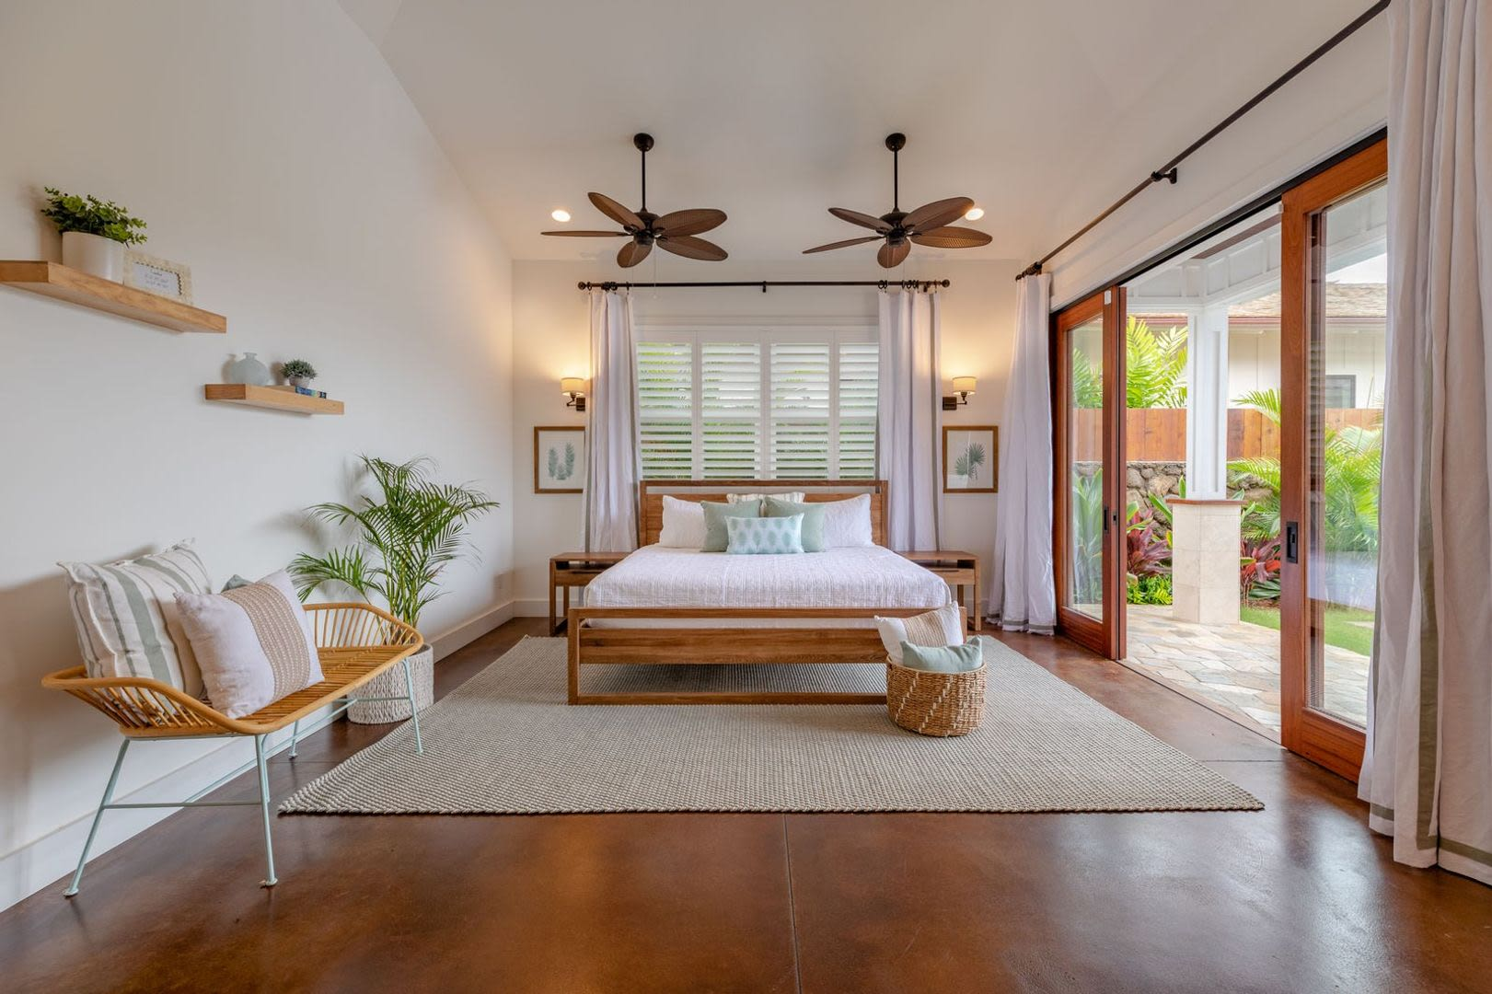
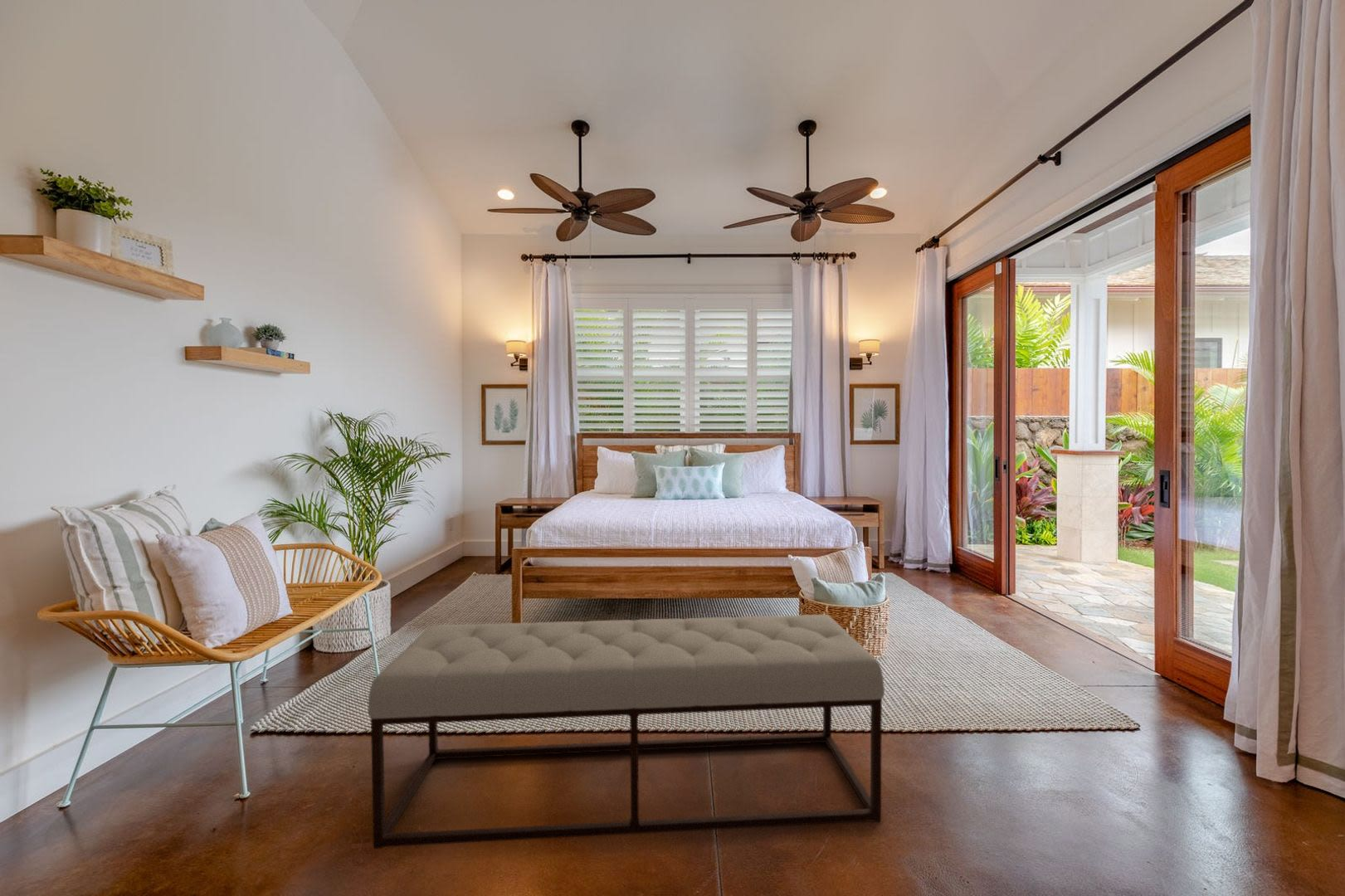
+ bench (634, 713)
